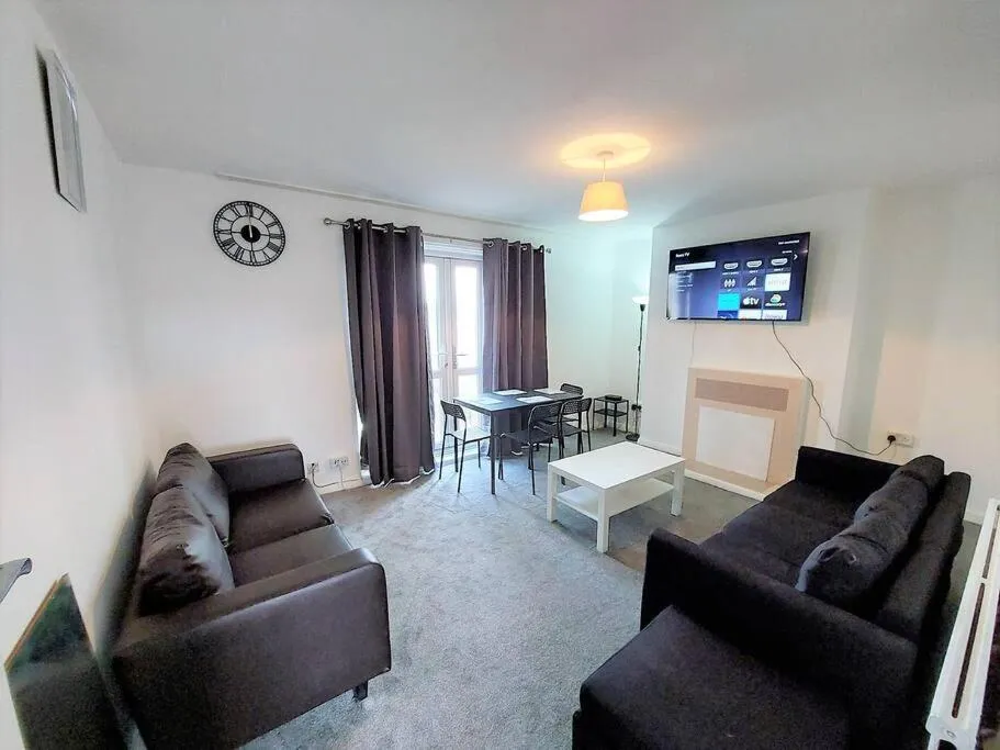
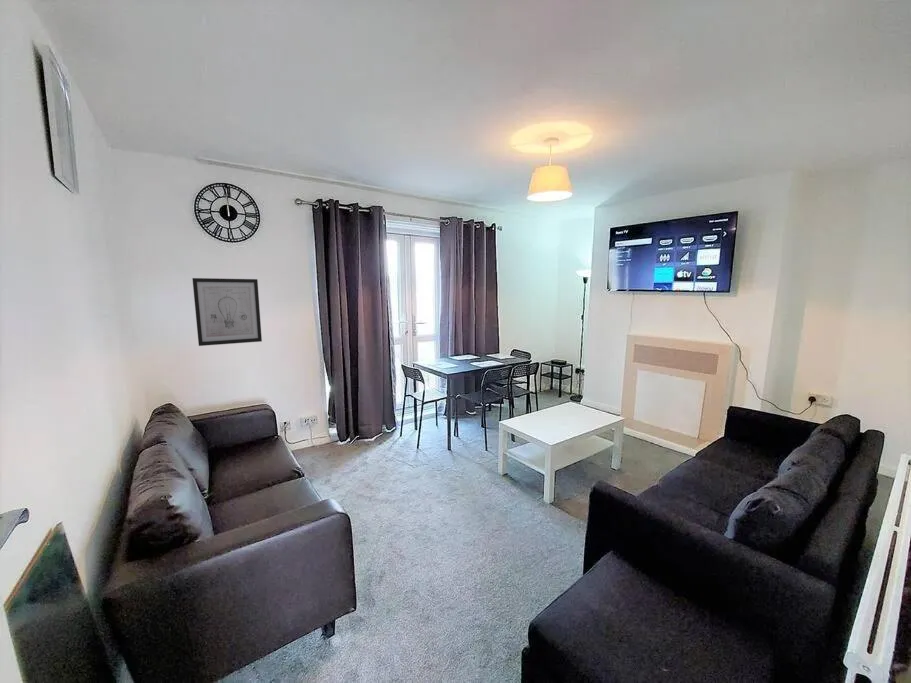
+ wall art (228, 311)
